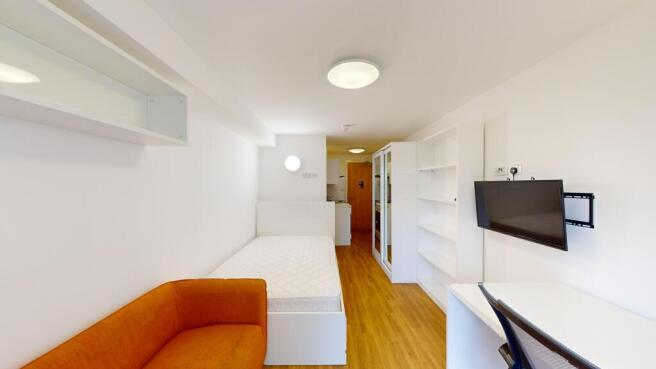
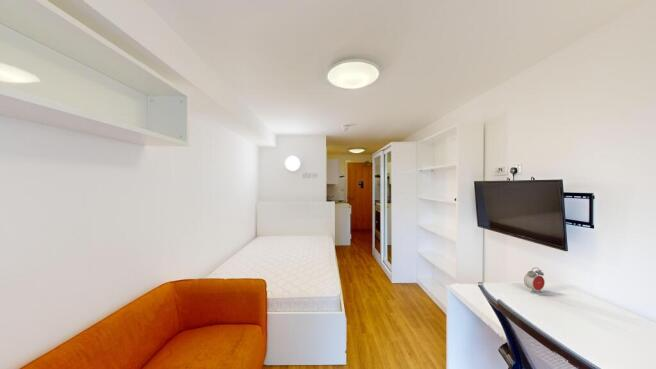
+ alarm clock (534, 279)
